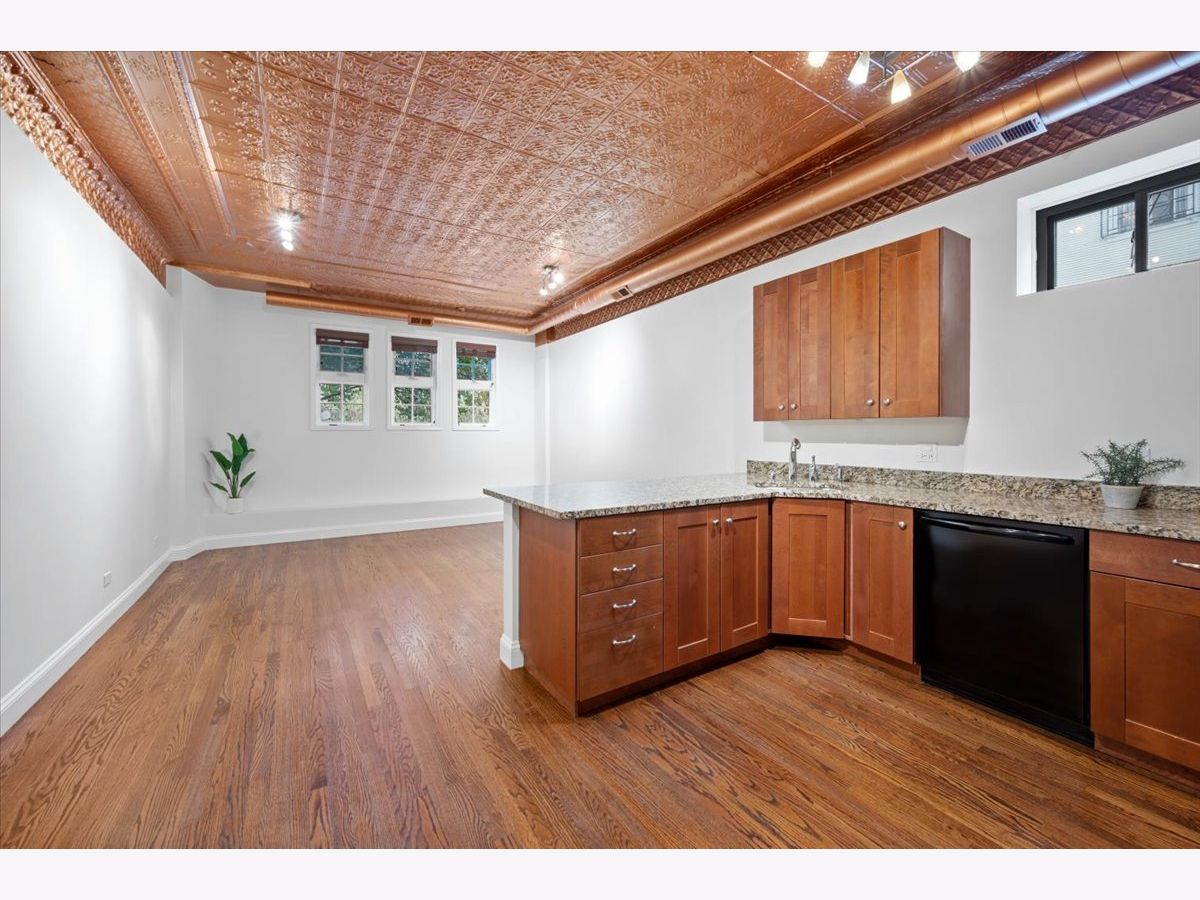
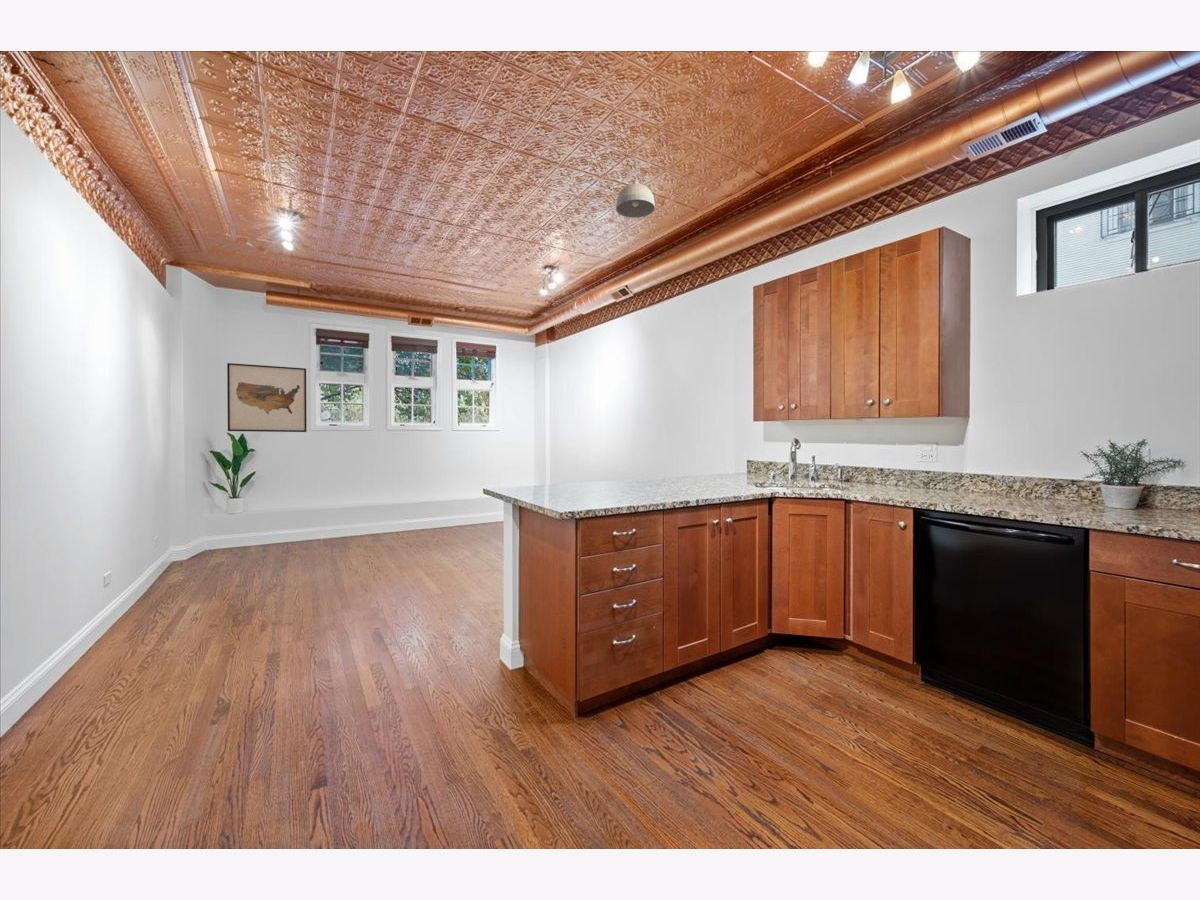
+ wall art (268, 398)
+ pendant light (635, 183)
